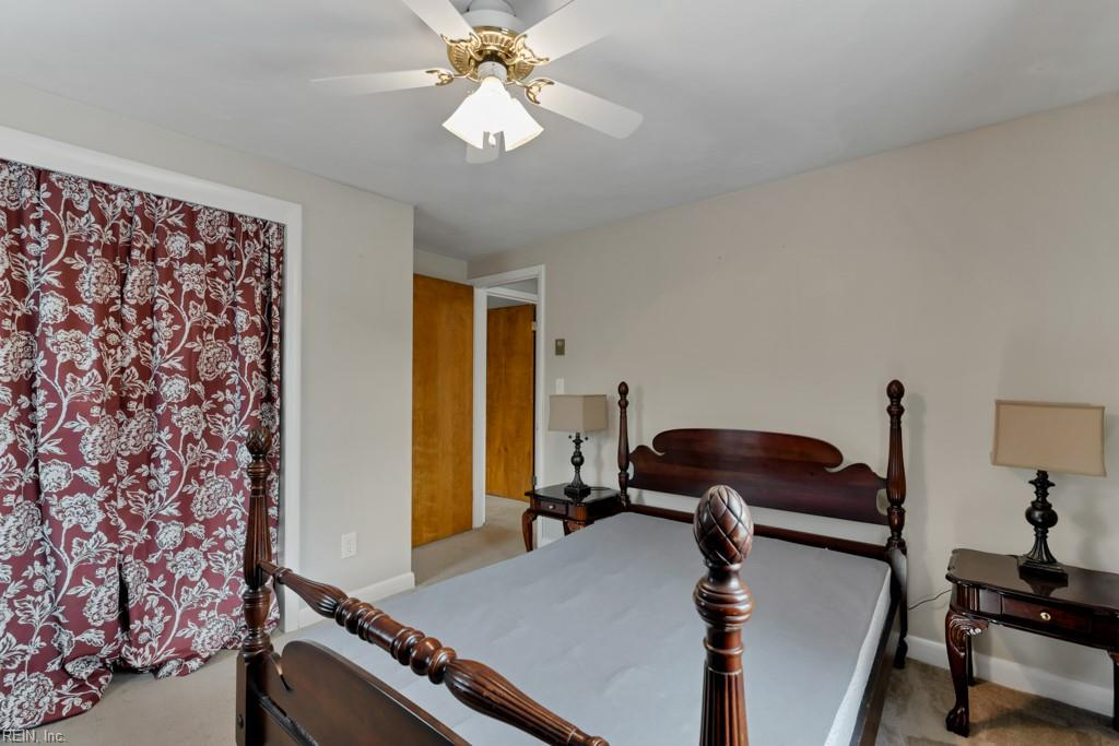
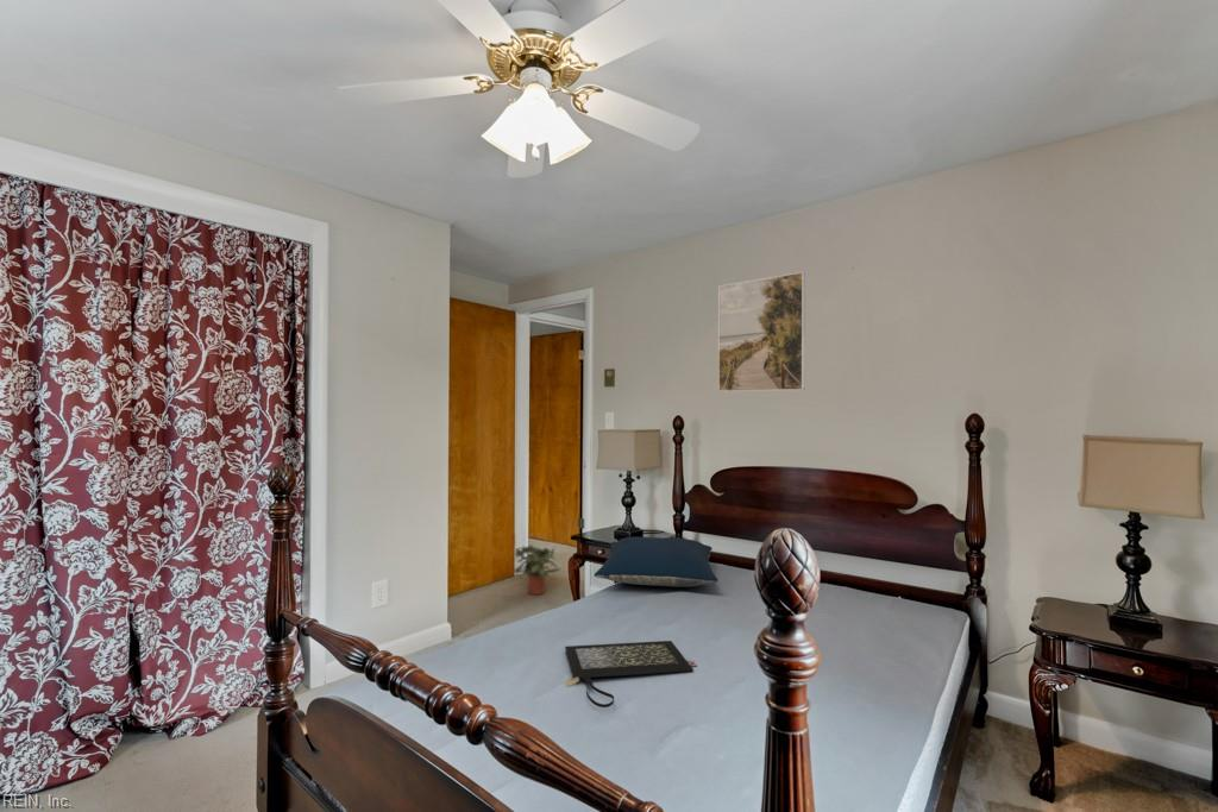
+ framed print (759, 335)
+ clutch bag (621, 659)
+ potted plant (536, 567)
+ pillow (658, 560)
